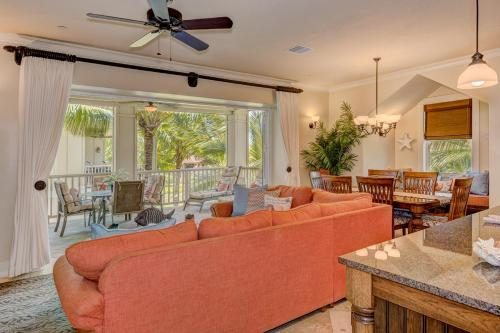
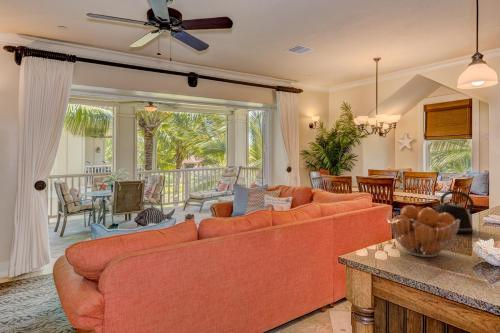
+ kettle (453, 210)
+ fruit basket (421, 229)
